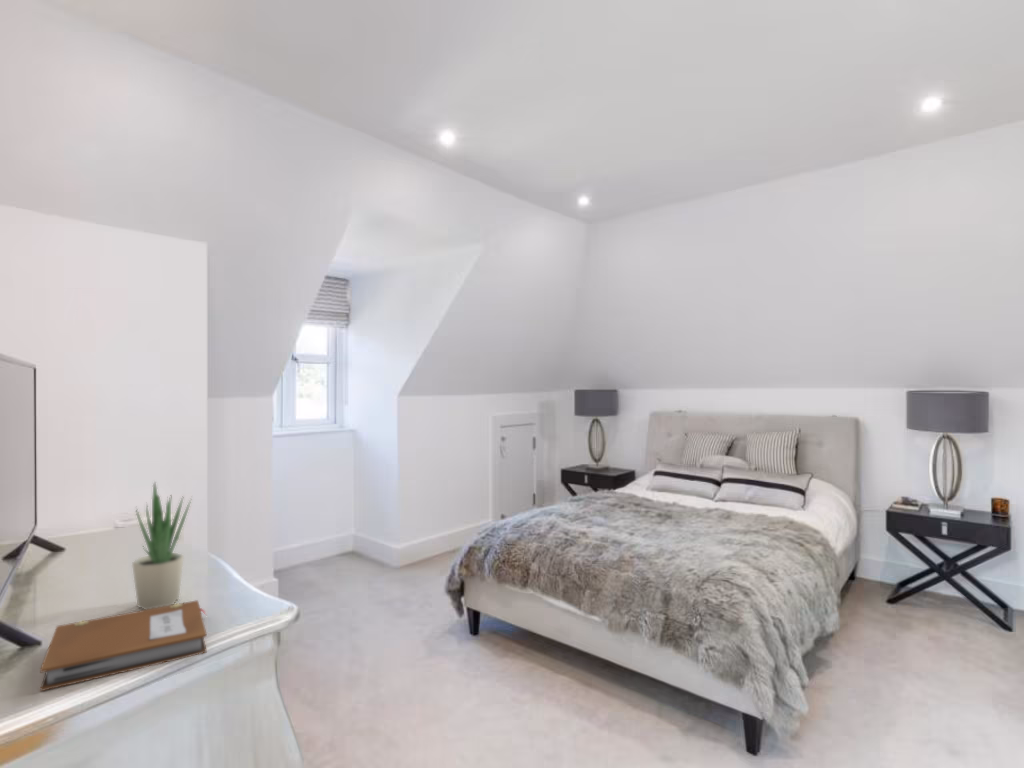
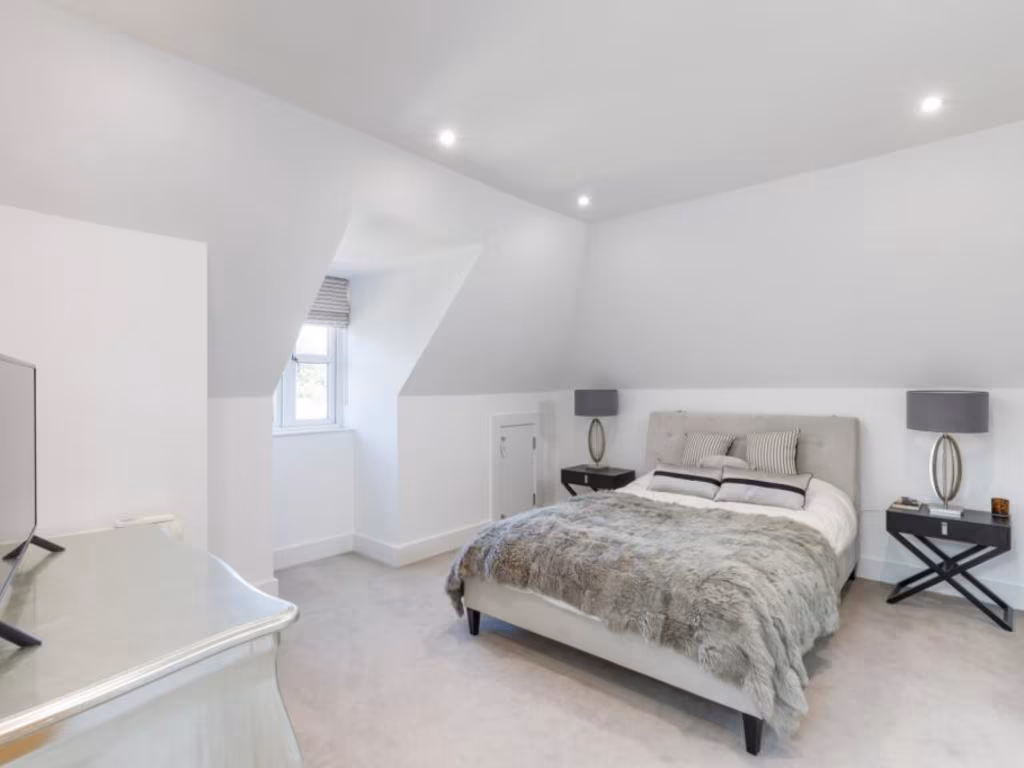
- potted plant (163, 540)
- notebook (134, 636)
